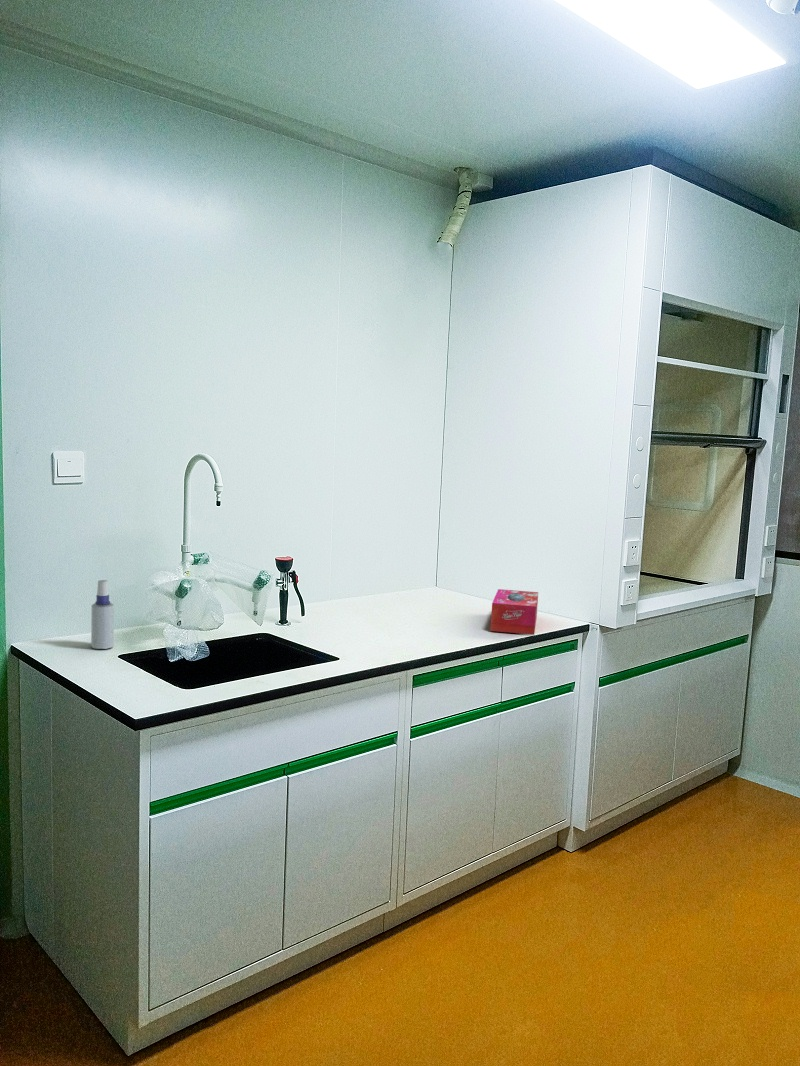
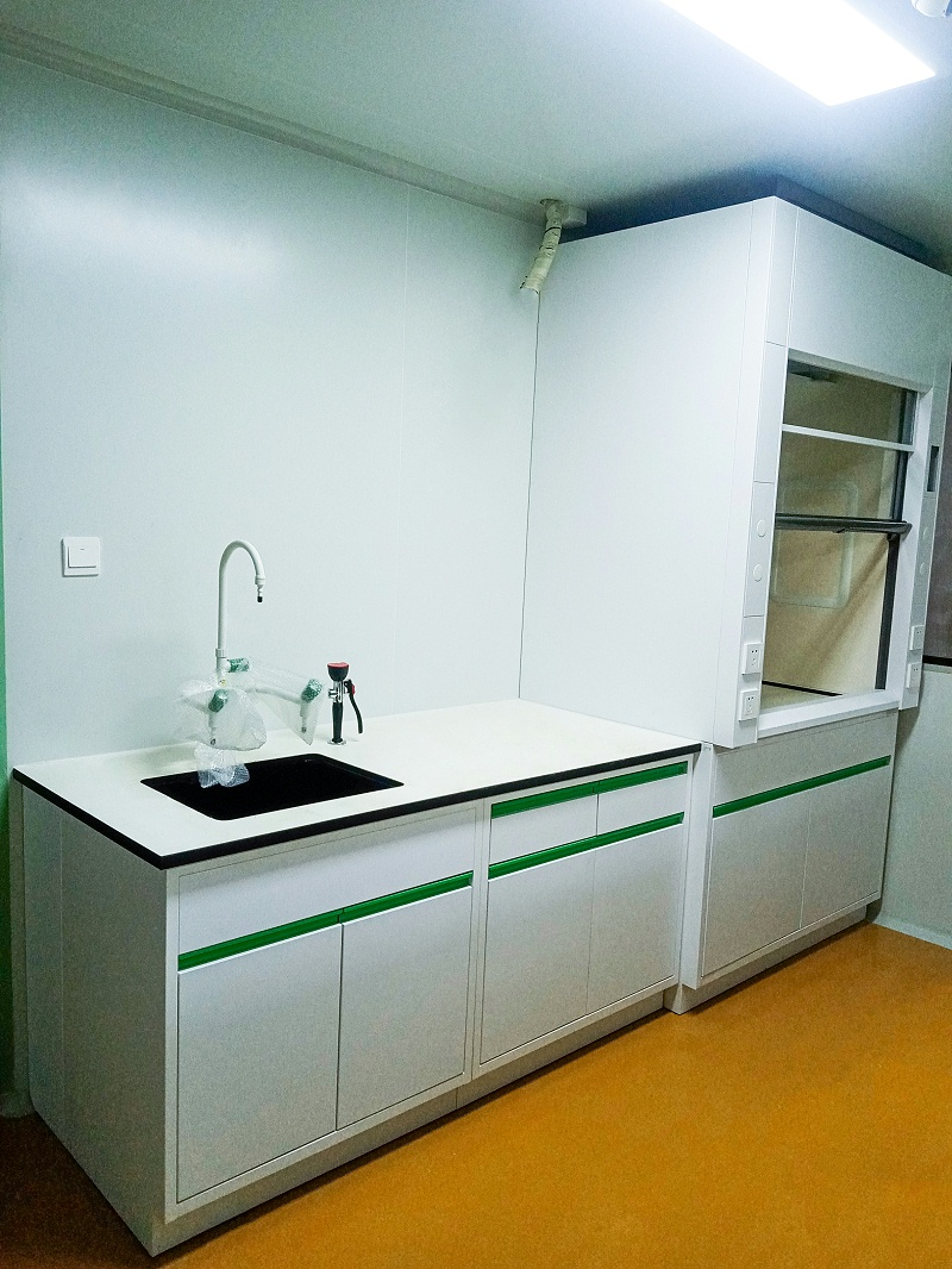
- spray bottle (102, 613)
- tissue box (515, 610)
